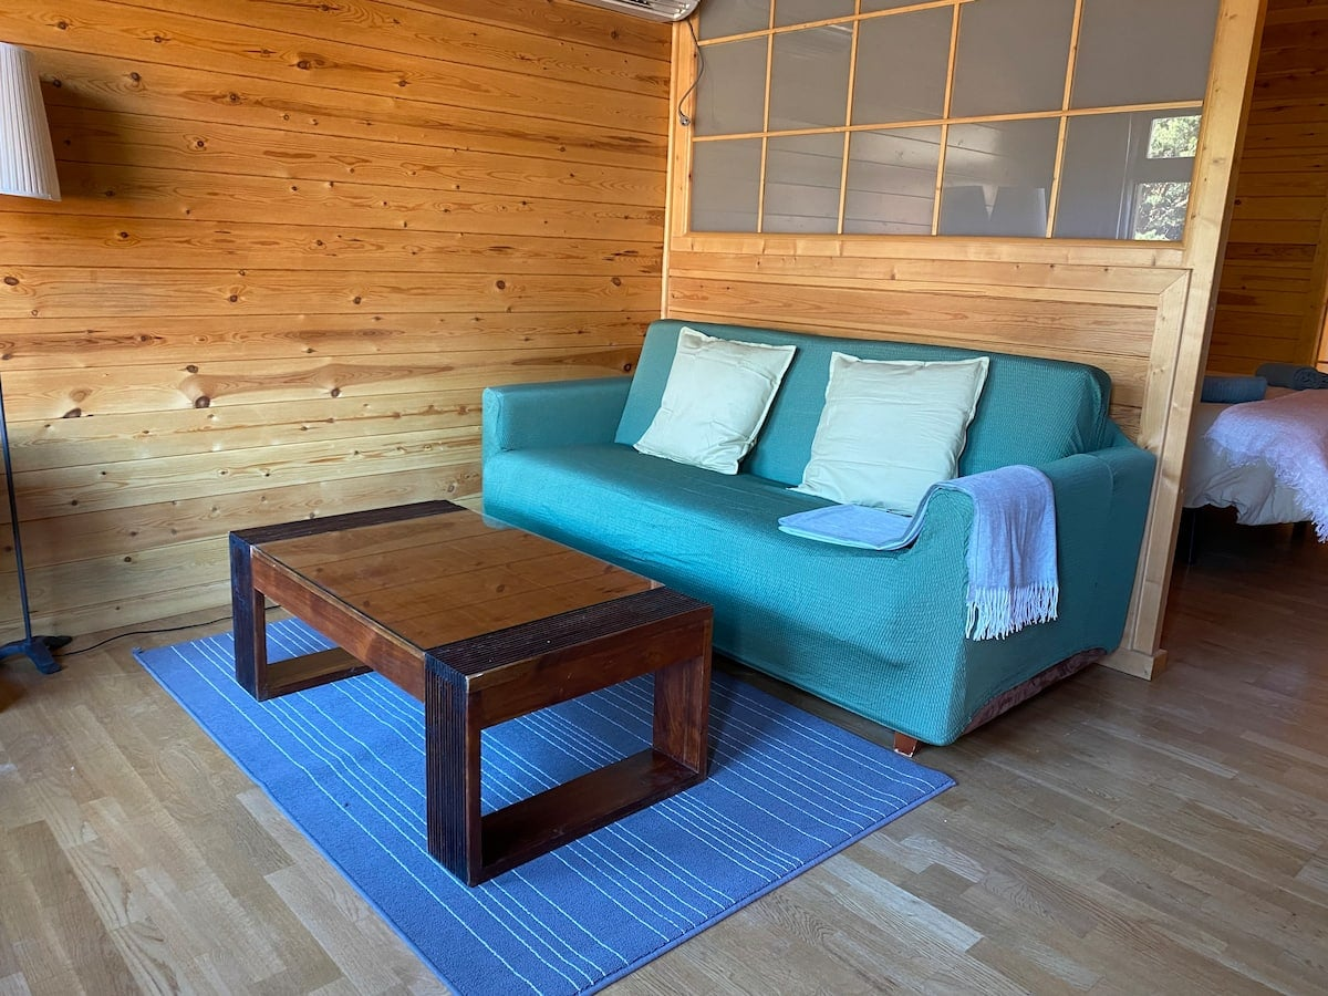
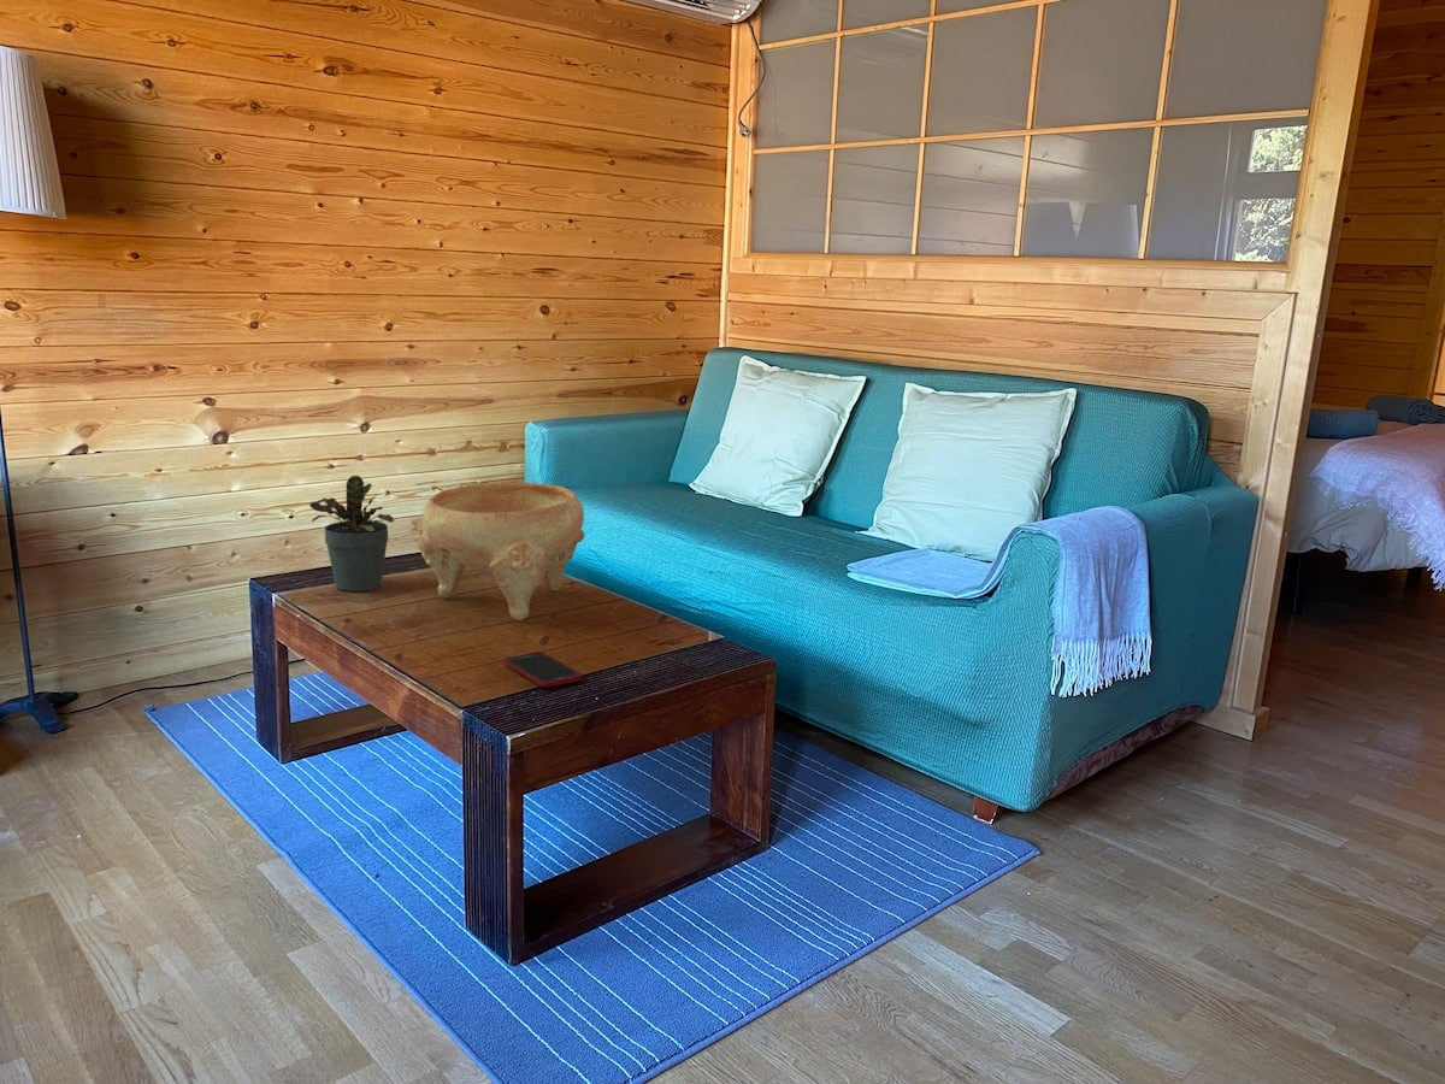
+ cell phone (542, 668)
+ potted plant (348, 531)
+ decorative bowl (501, 547)
